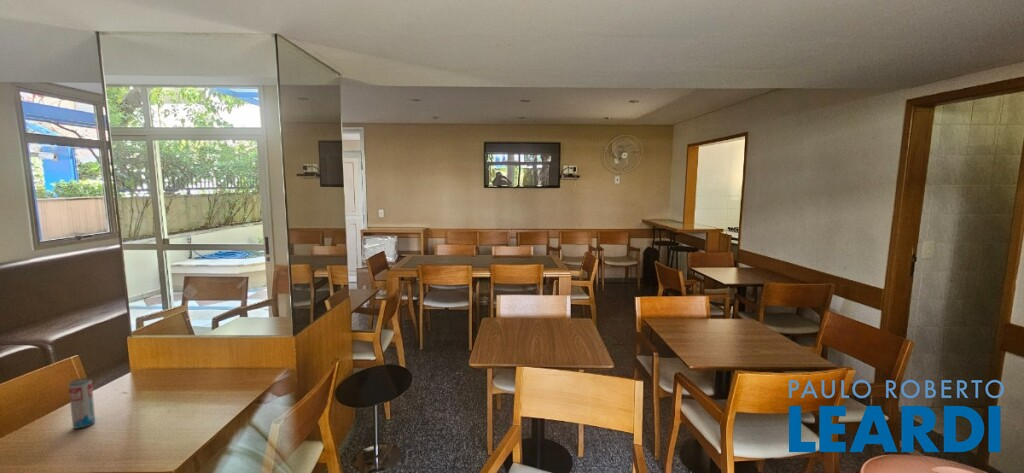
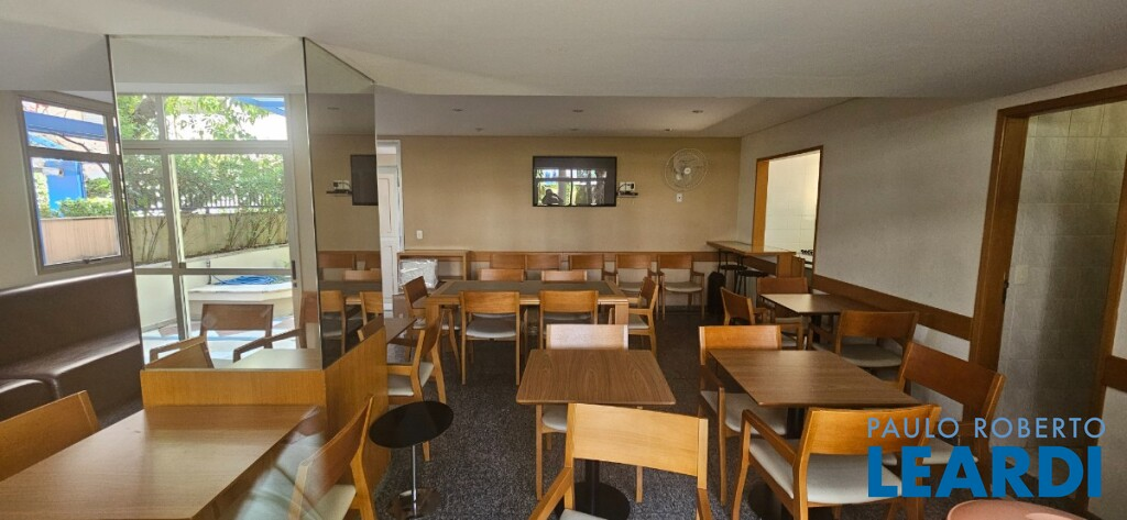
- beverage can (82, 403)
